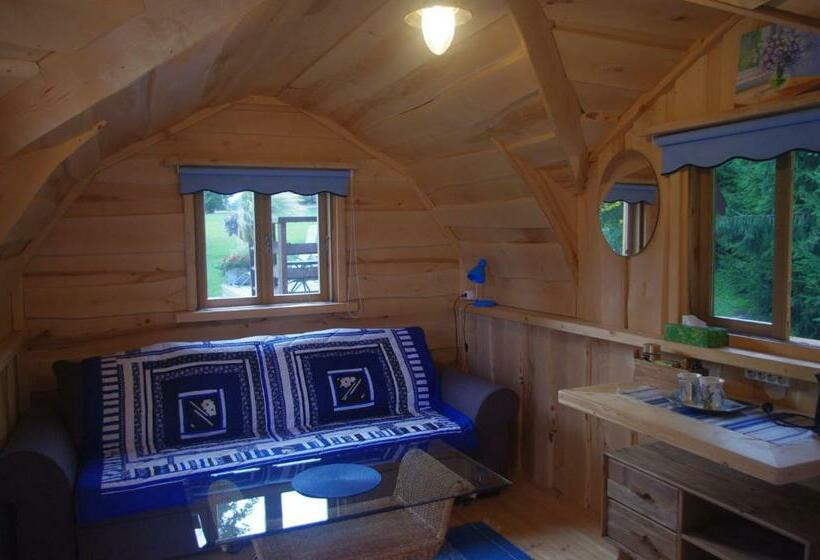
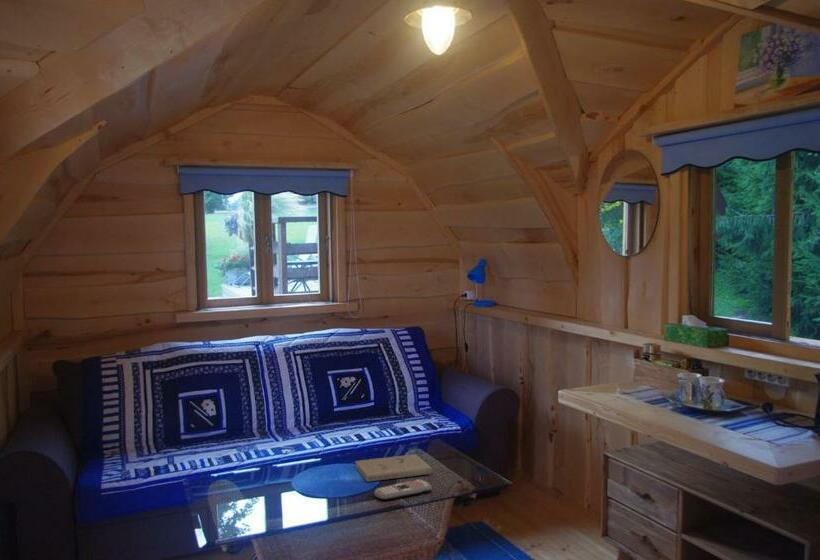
+ remote control (402, 490)
+ book (392, 467)
